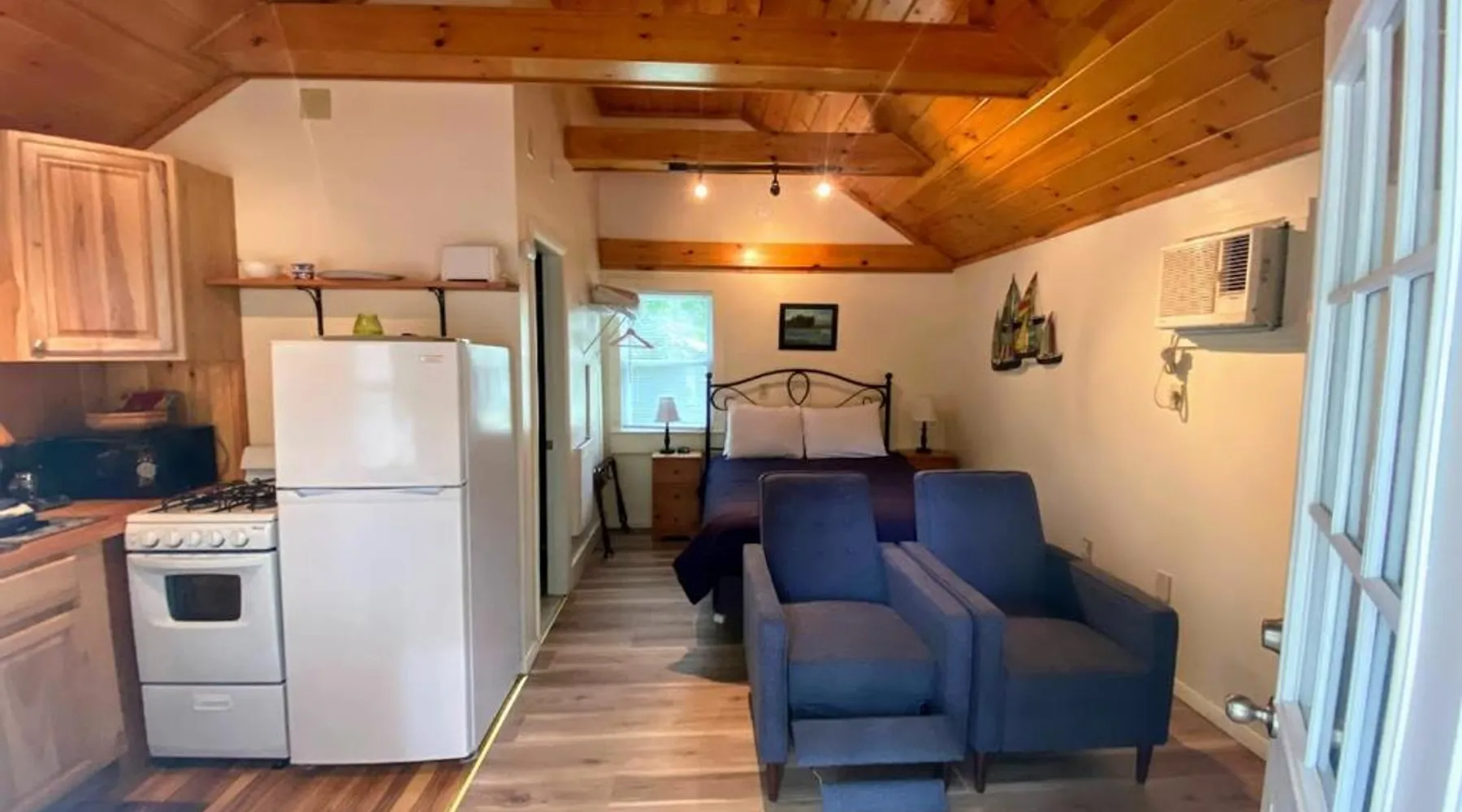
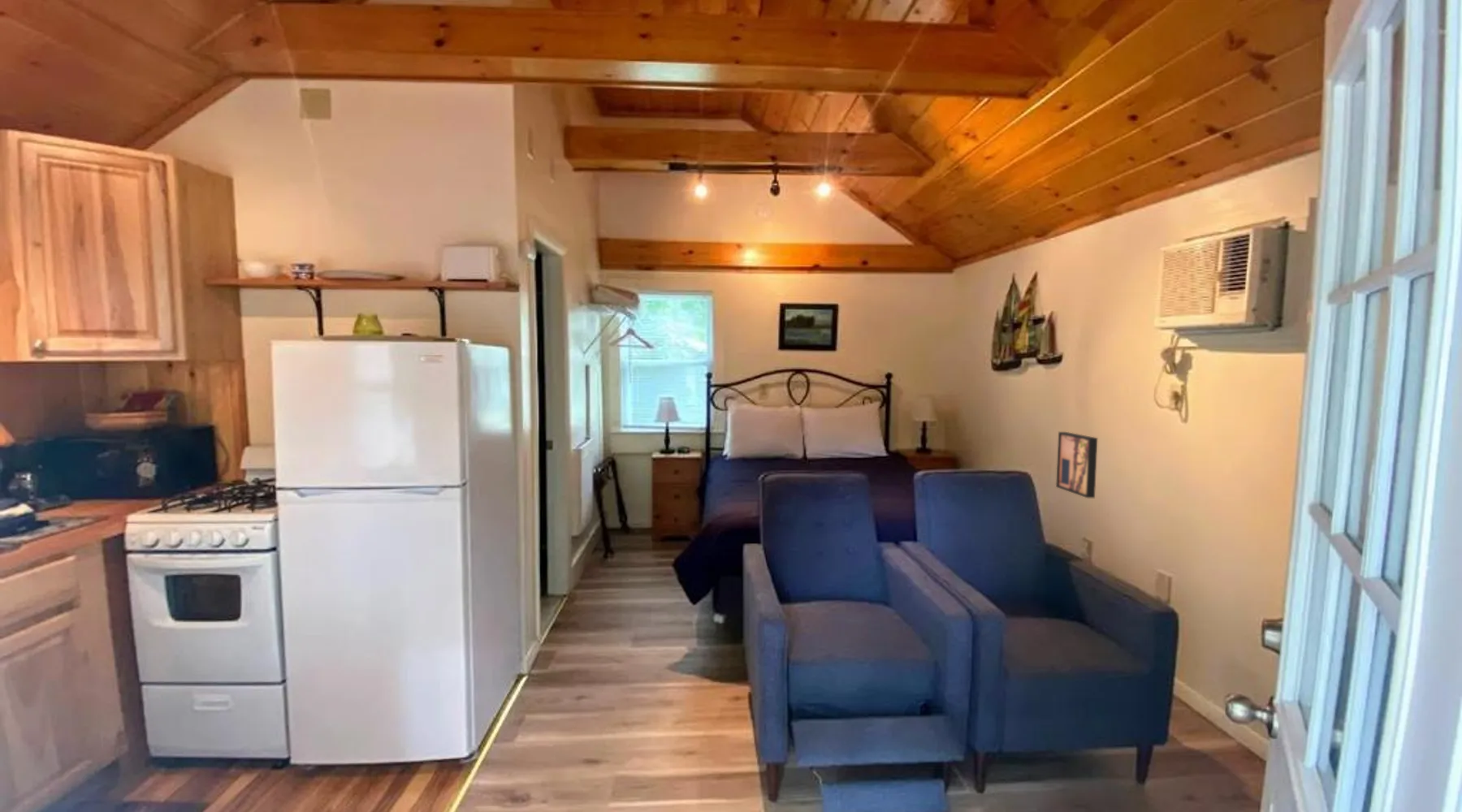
+ wall art (1075, 463)
